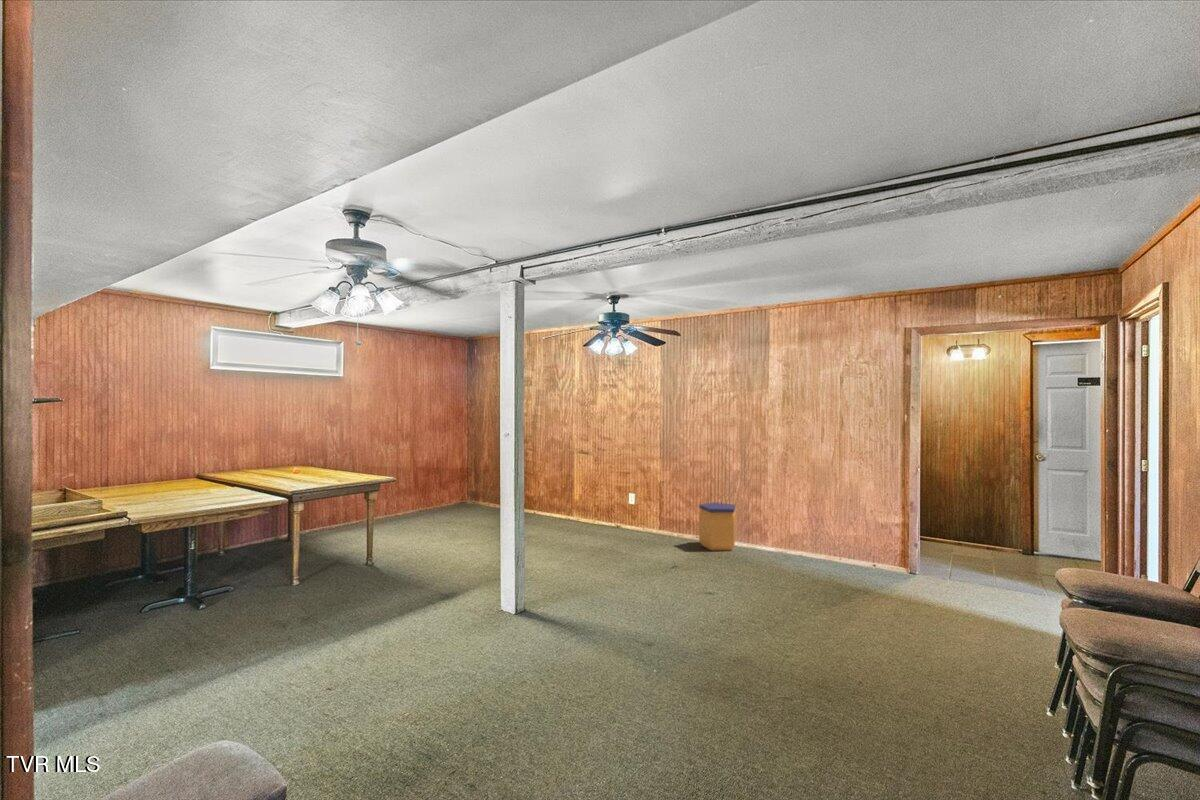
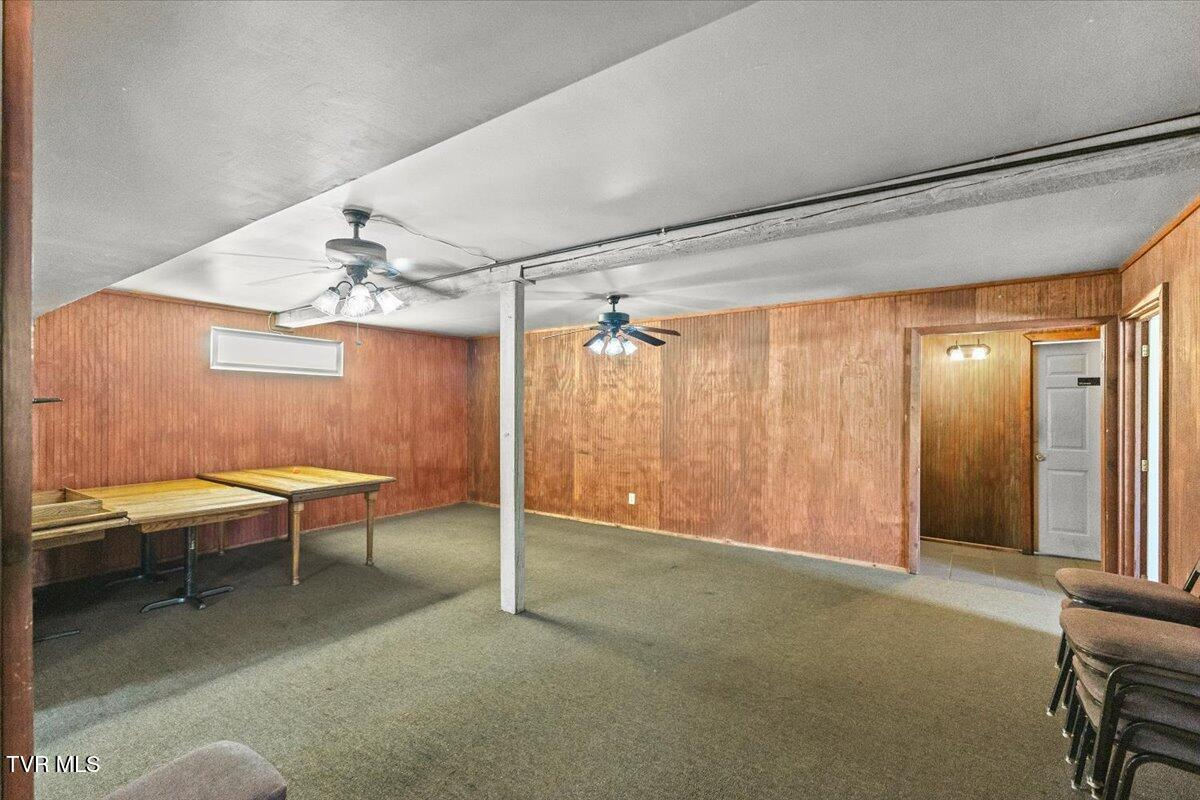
- trash can (717, 526)
